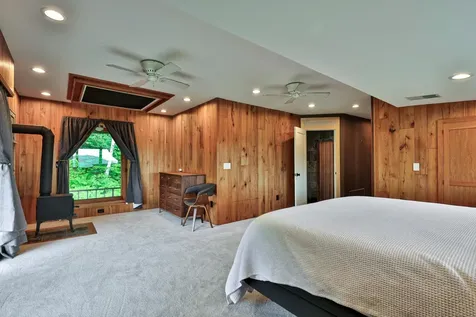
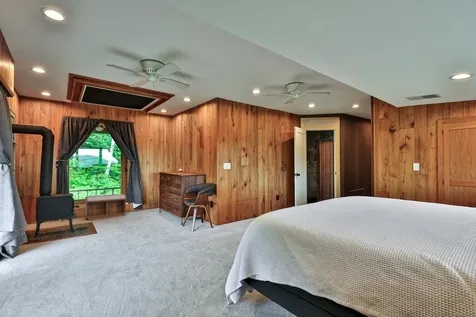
+ bench (105, 205)
